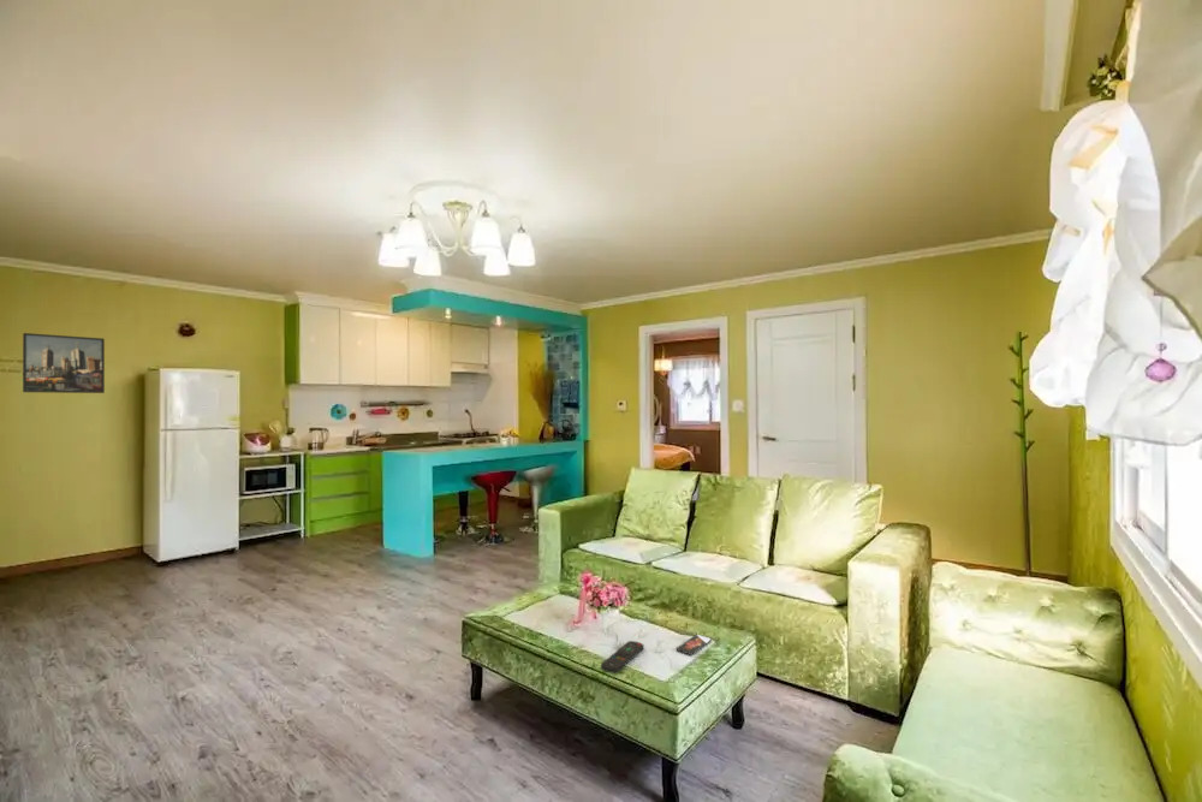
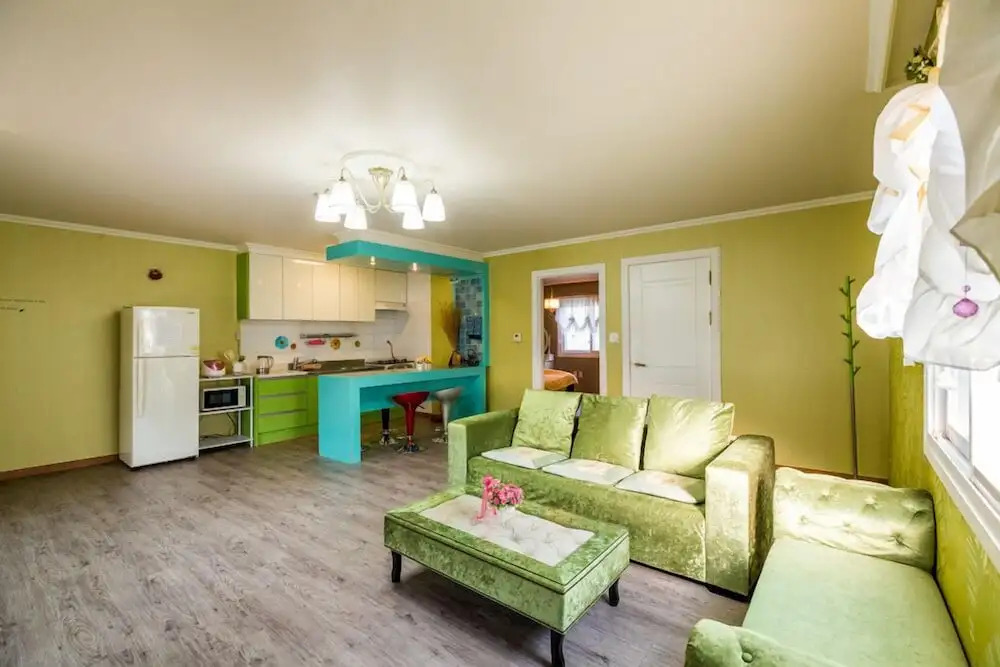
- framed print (65, 363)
- smartphone (694, 643)
- remote control (623, 655)
